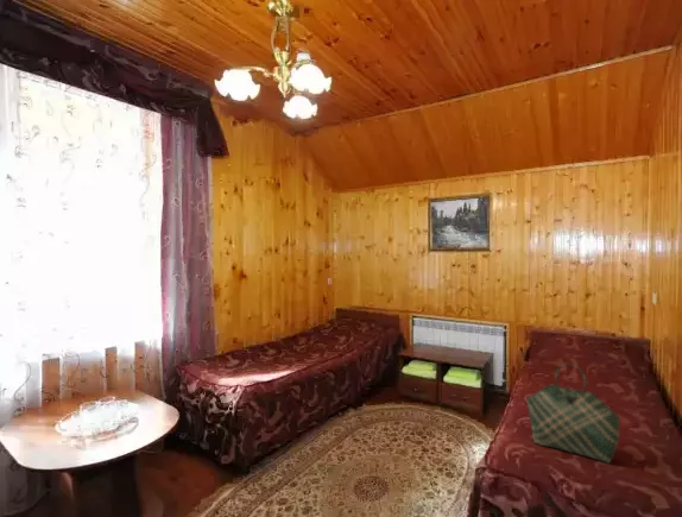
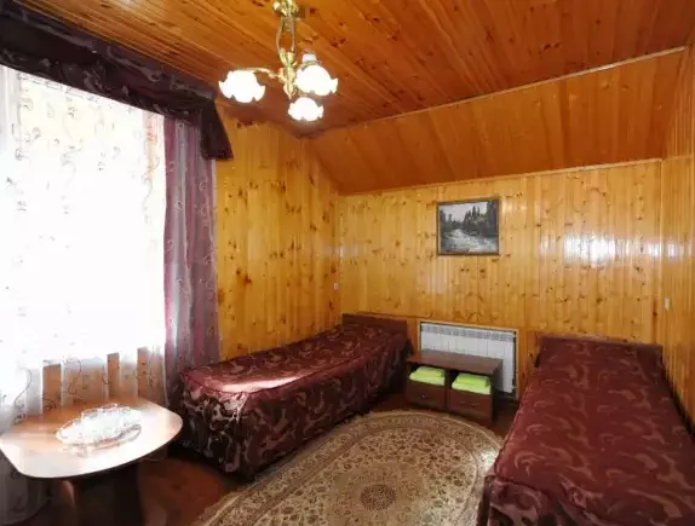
- tote bag (569, 406)
